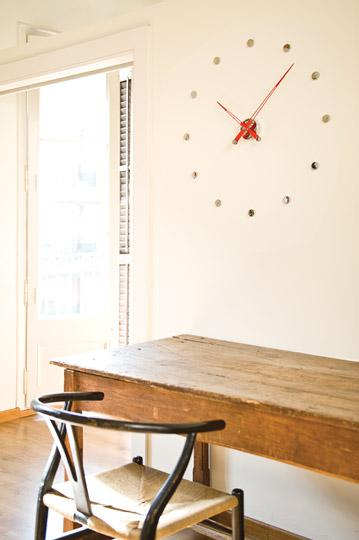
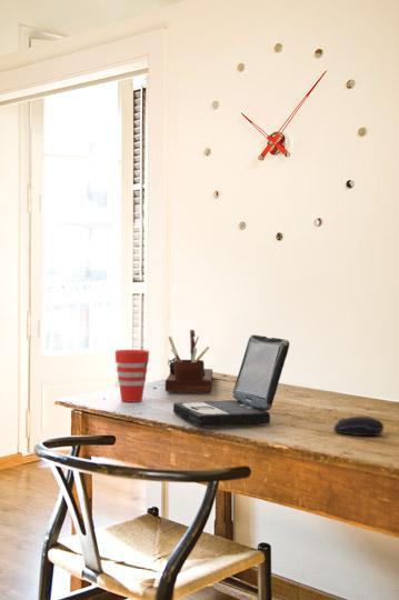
+ desk organizer (189, 360)
+ laptop (237, 378)
+ computer mouse (358, 424)
+ cup (131, 376)
